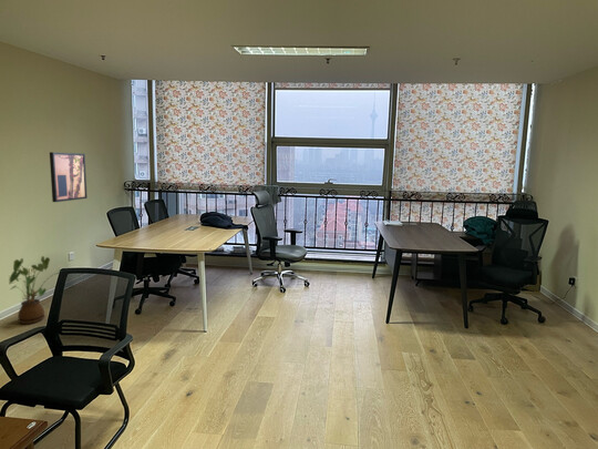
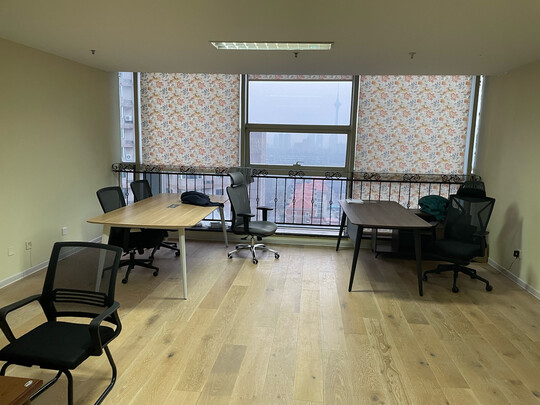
- wall art (69, 176)
- house plant (35, 290)
